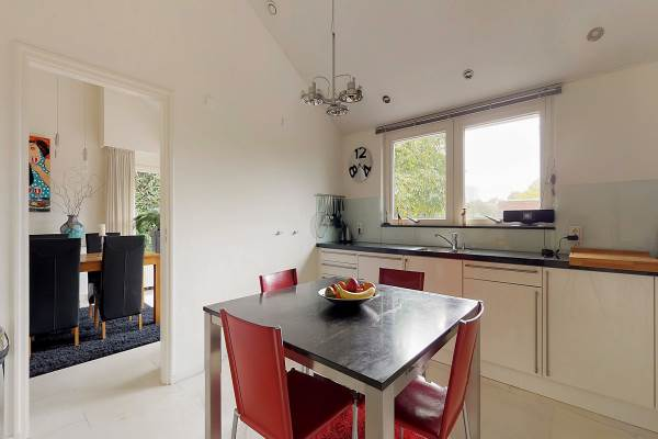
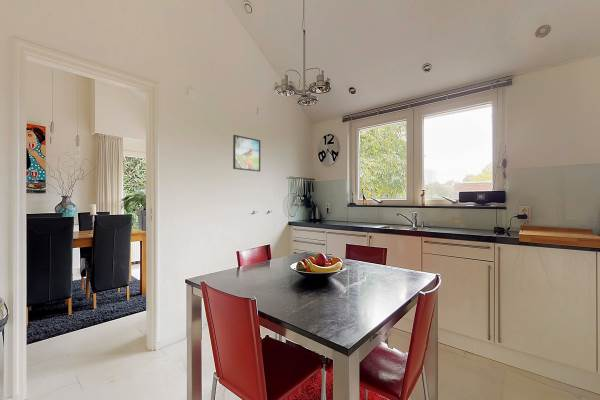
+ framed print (247, 153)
